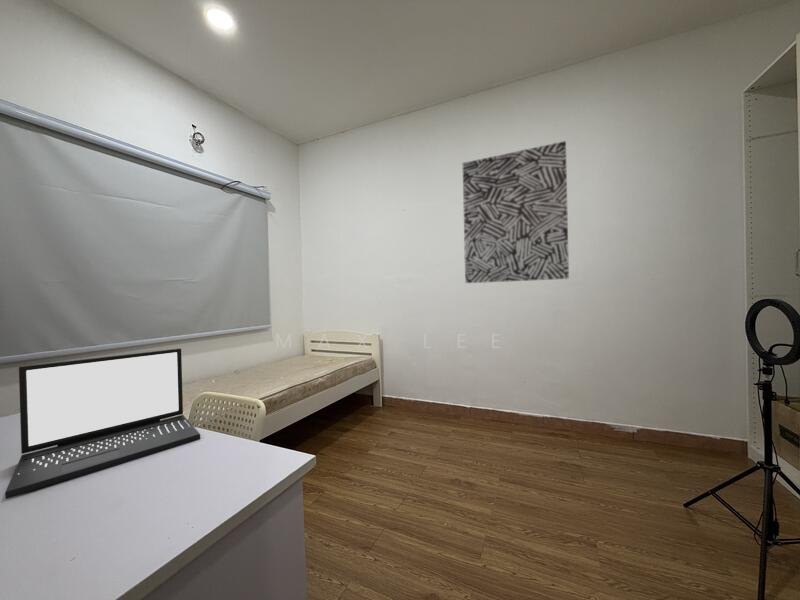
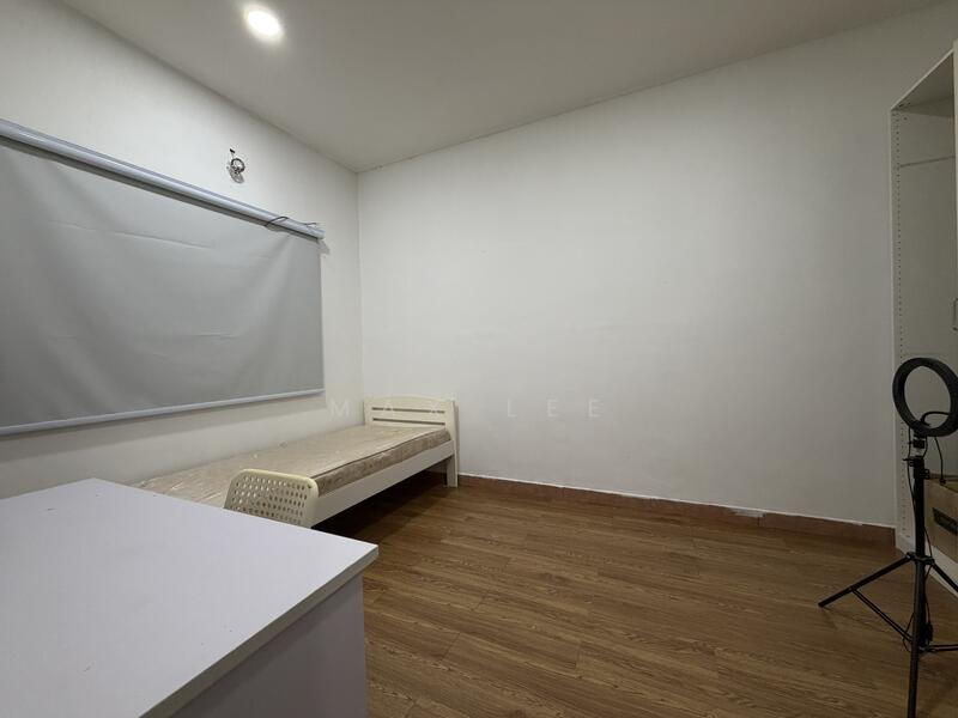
- wall art (512, 217)
- laptop (115, 404)
